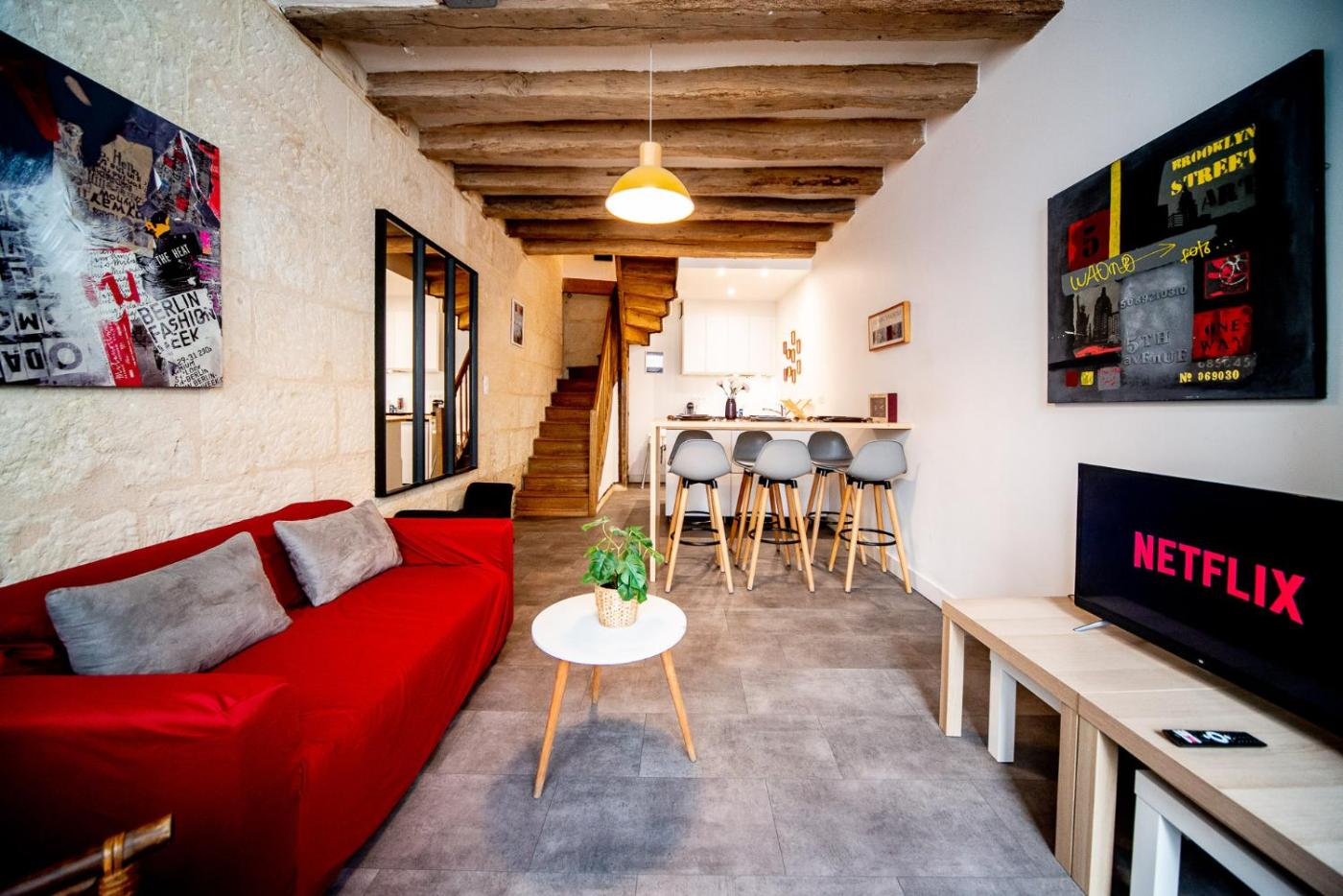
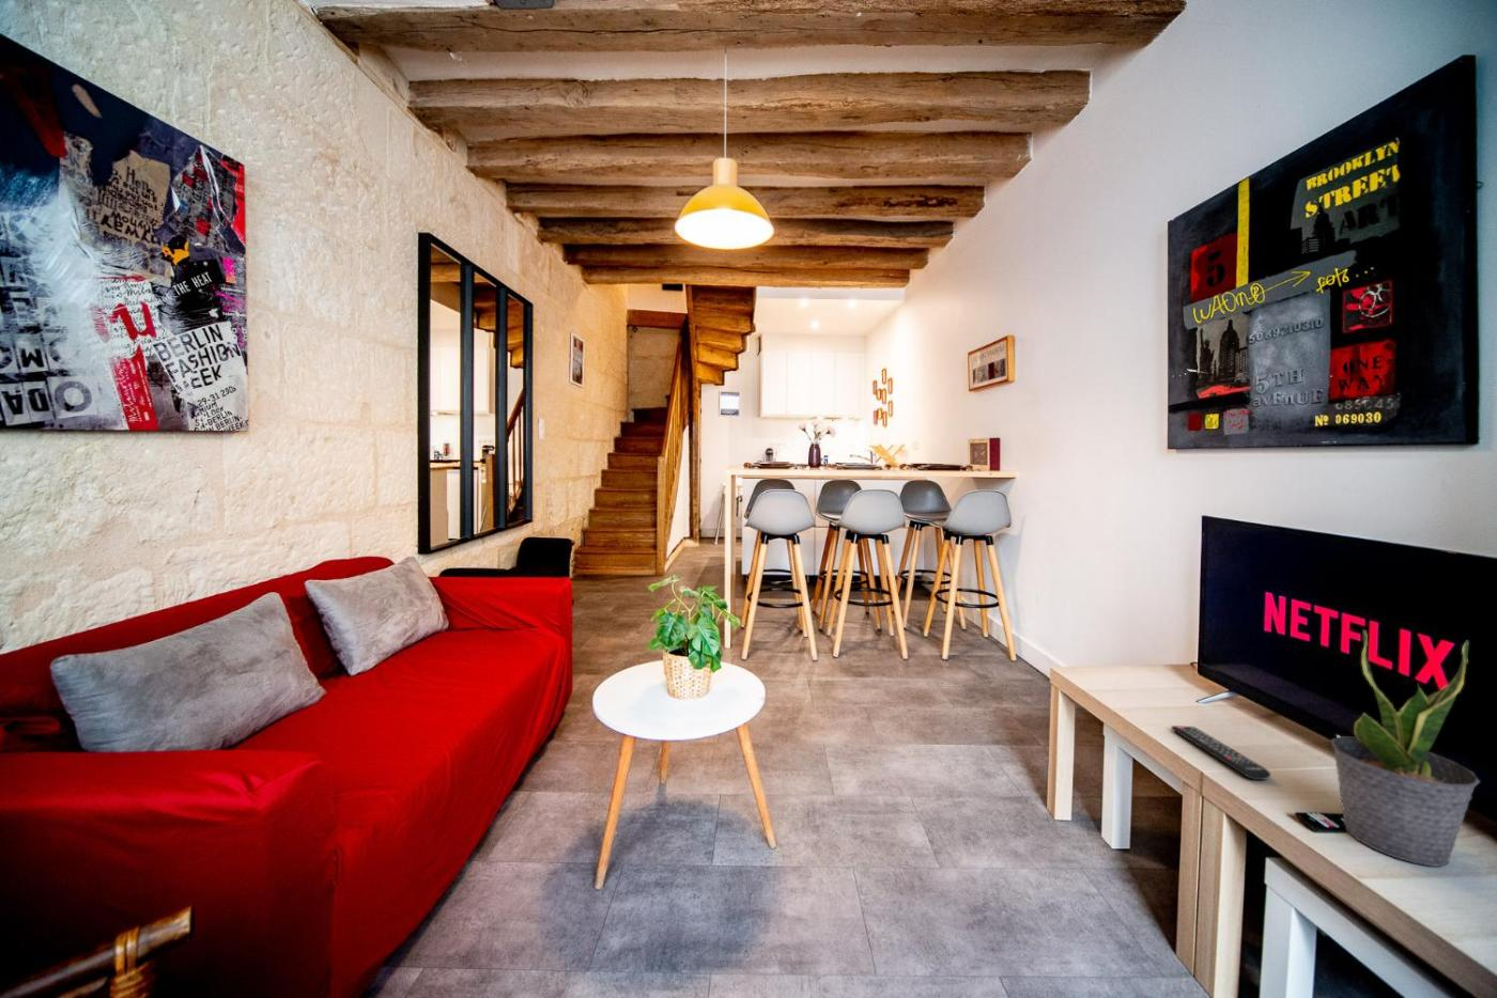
+ potted plant (1402, 740)
+ remote control (1216, 749)
